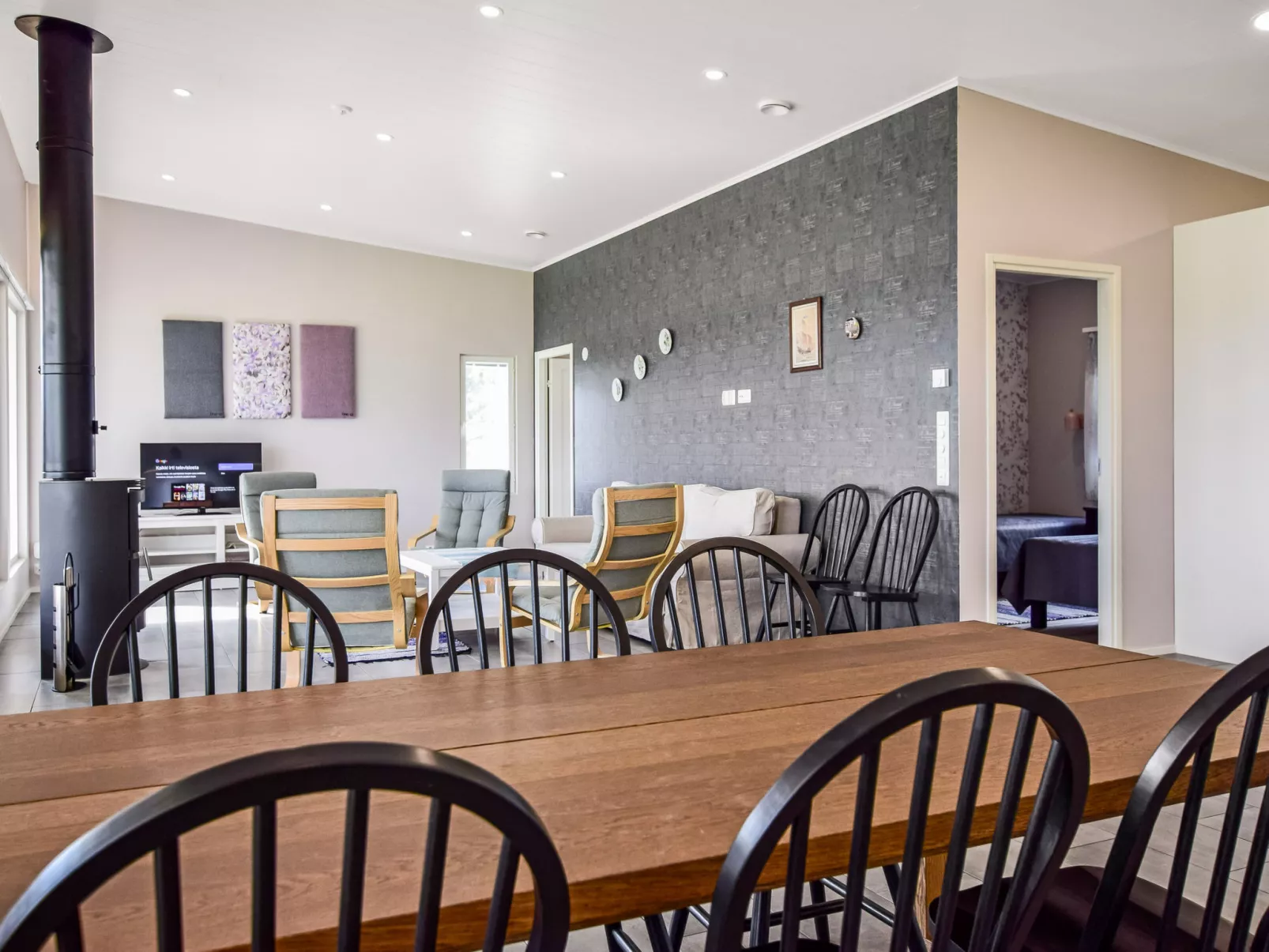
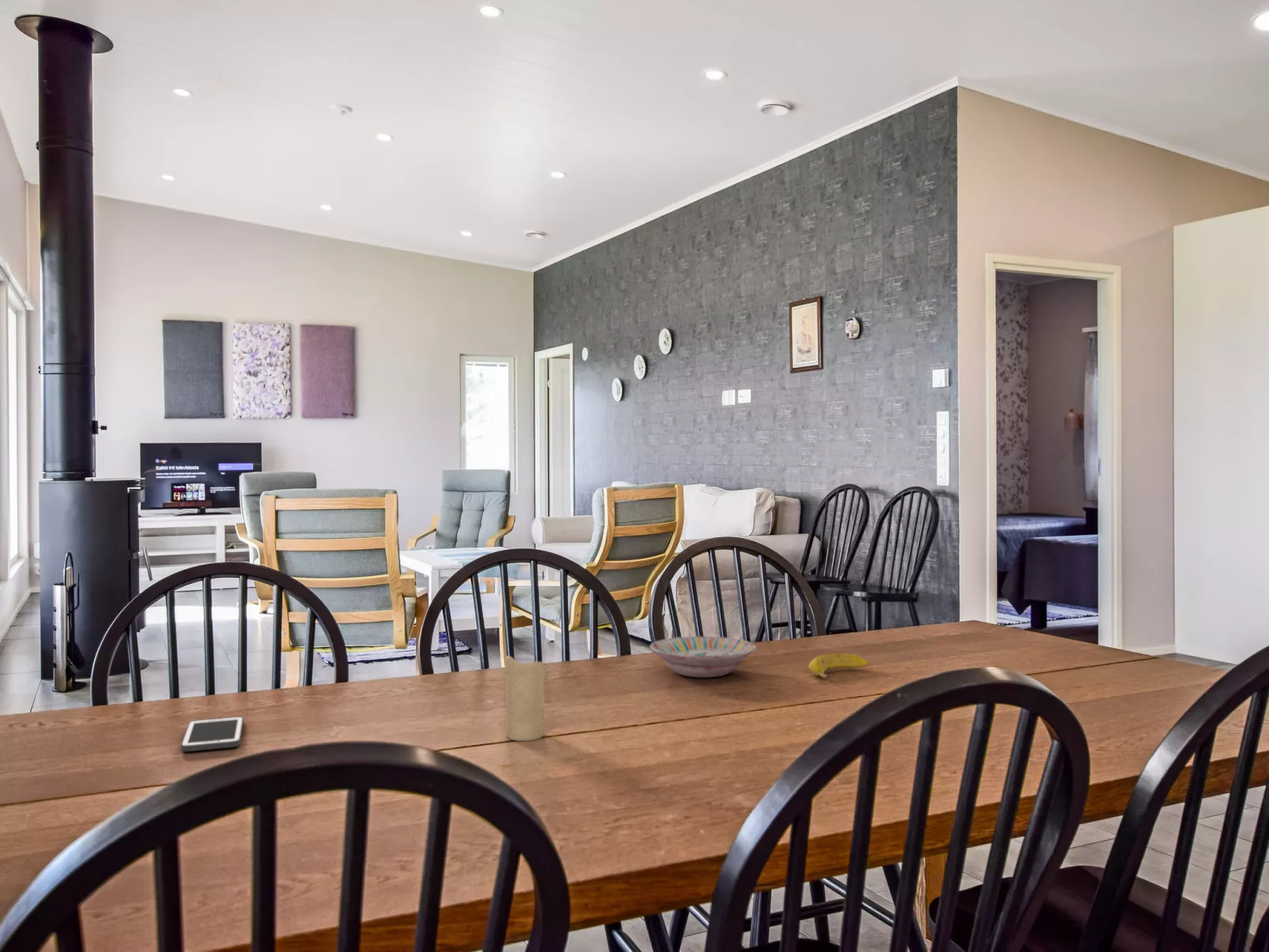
+ banana (838, 665)
+ candle (526, 695)
+ cell phone (213, 733)
+ bowl (702, 658)
